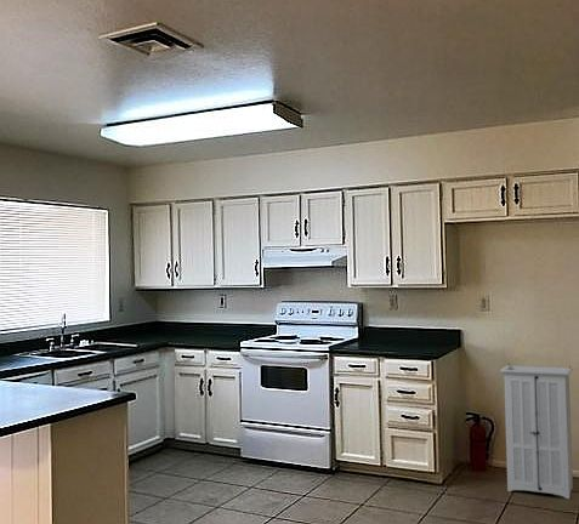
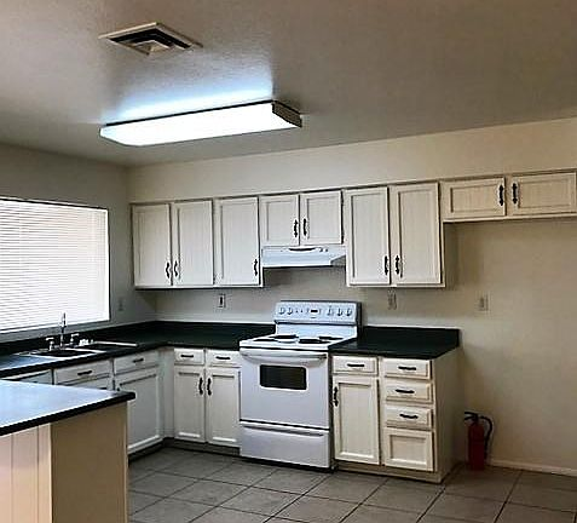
- storage cabinet (538, 428)
